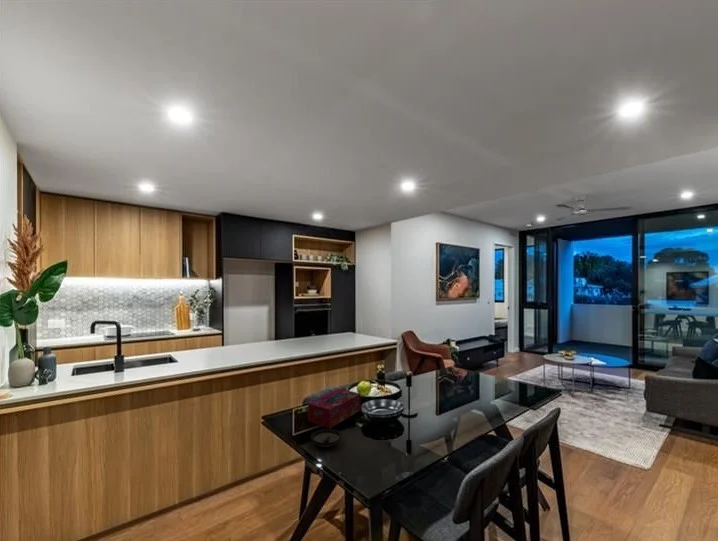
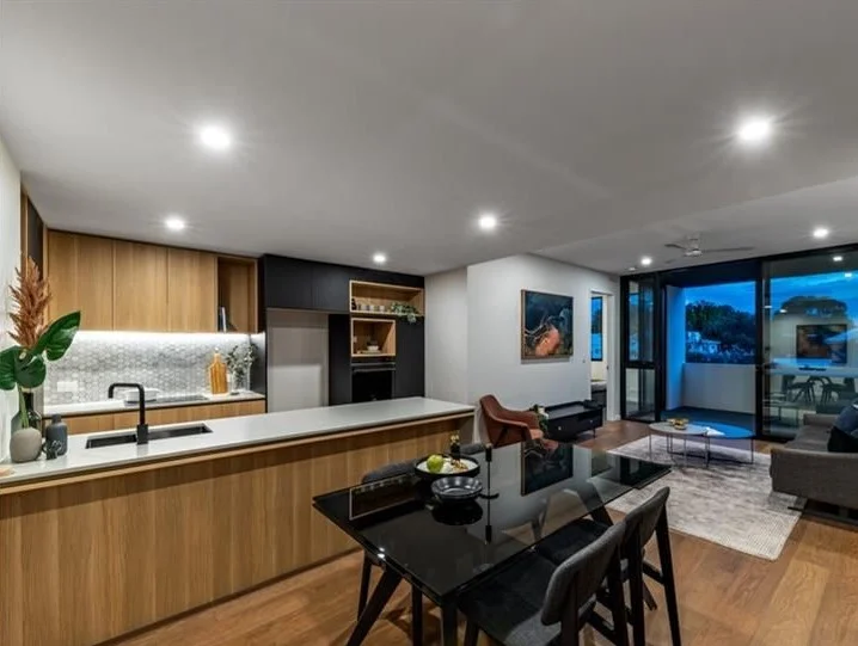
- tissue box (335, 407)
- saucer (326, 439)
